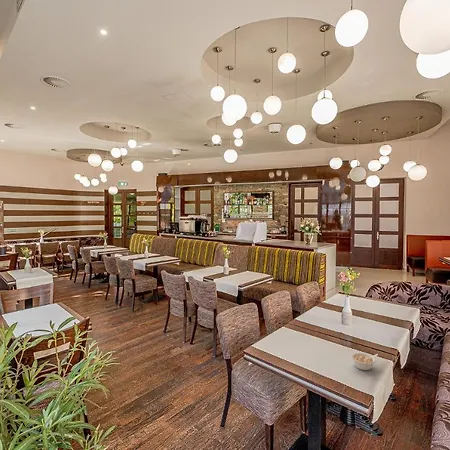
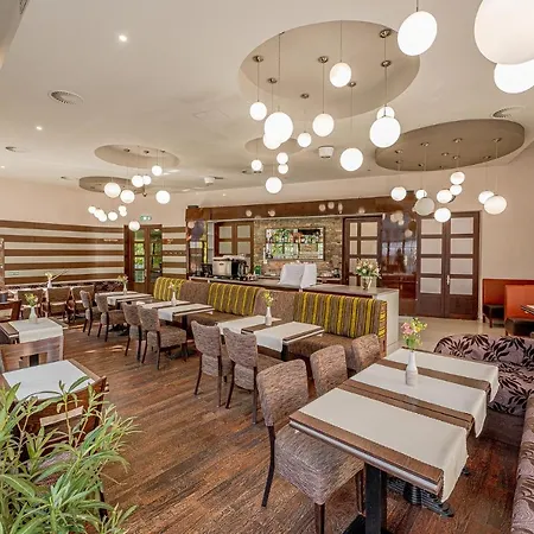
- legume (363, 360)
